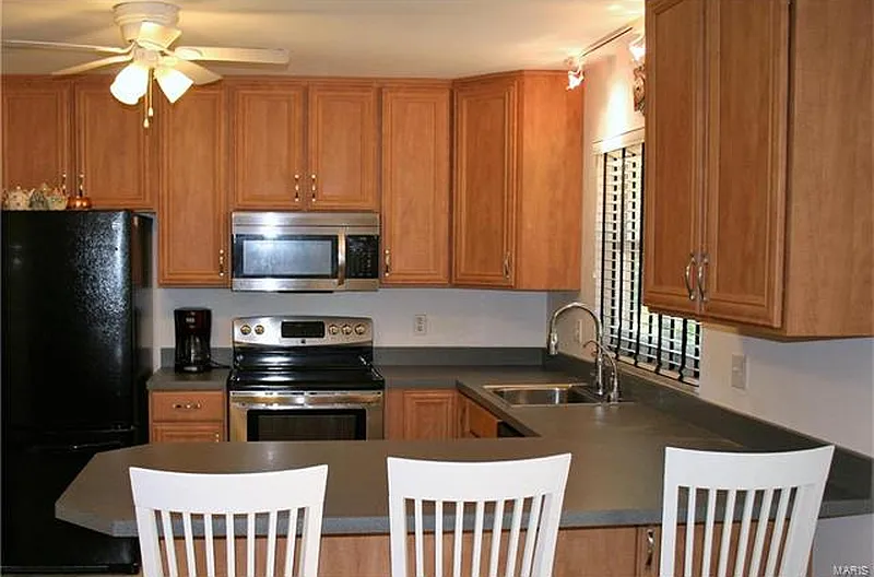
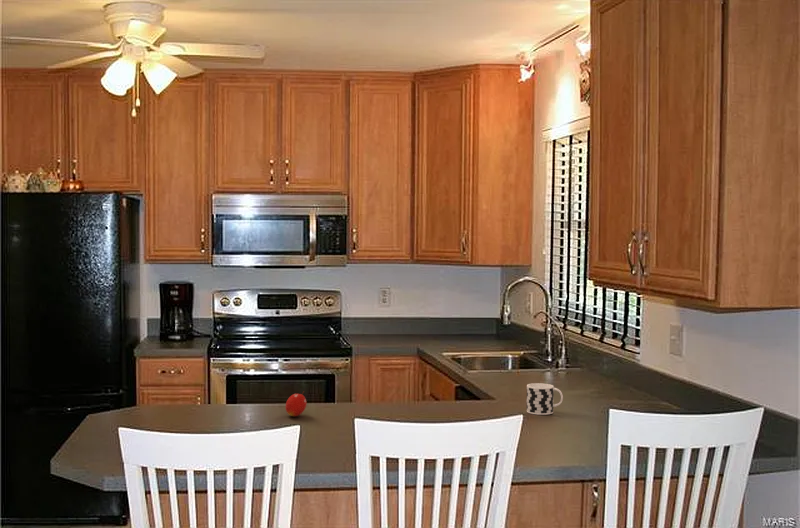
+ fruit (296, 403)
+ cup (544, 399)
